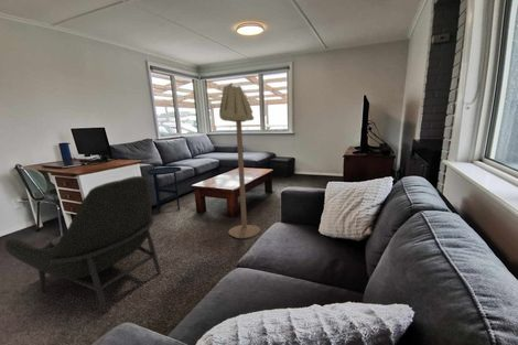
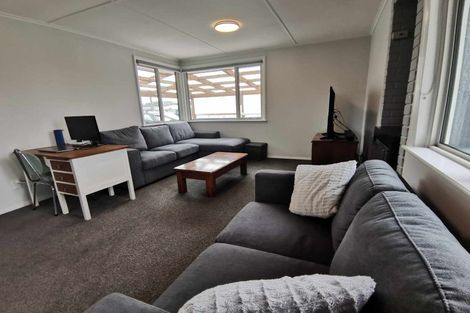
- armchair (96, 228)
- side table (166, 190)
- floor lamp (239, 160)
